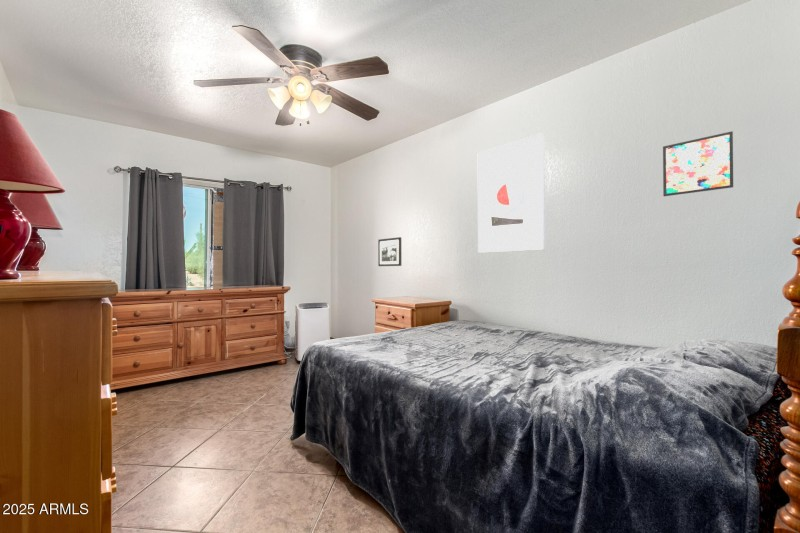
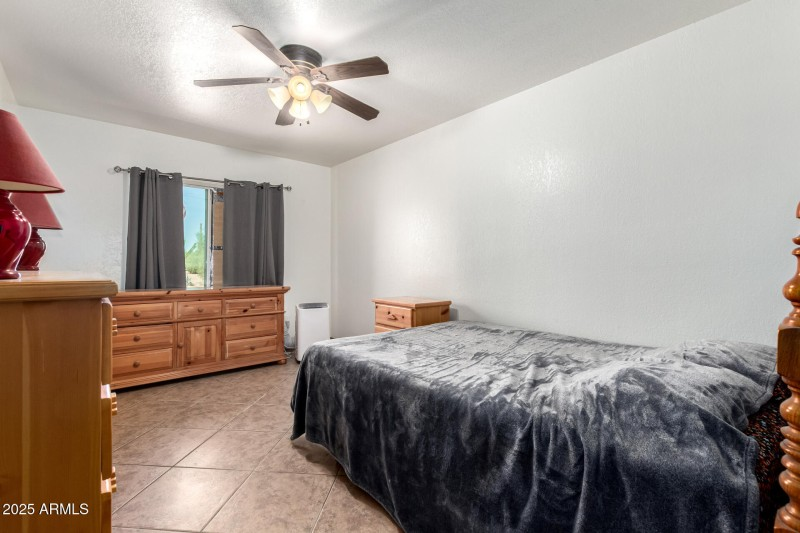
- wall art (508, 197)
- wall art (696, 165)
- picture frame (389, 252)
